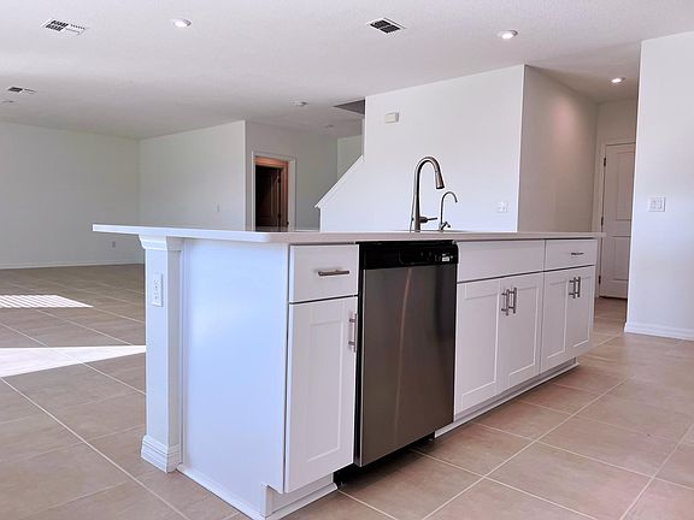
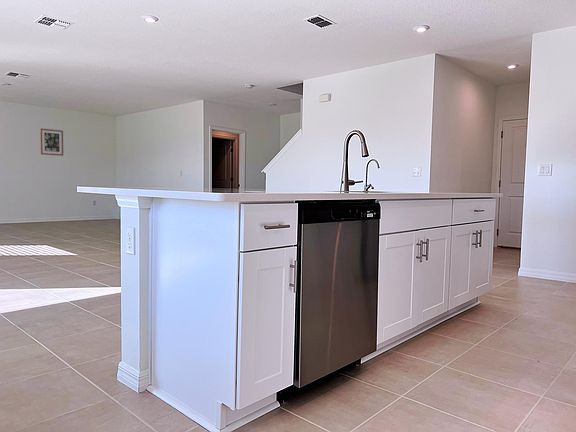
+ wall art (52, 142)
